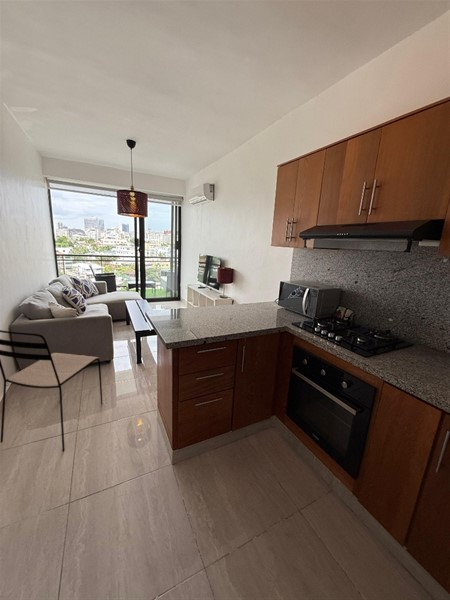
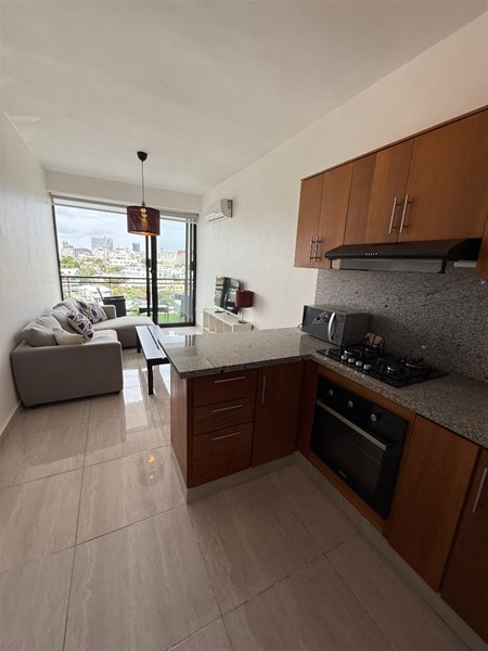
- dining chair (54, 373)
